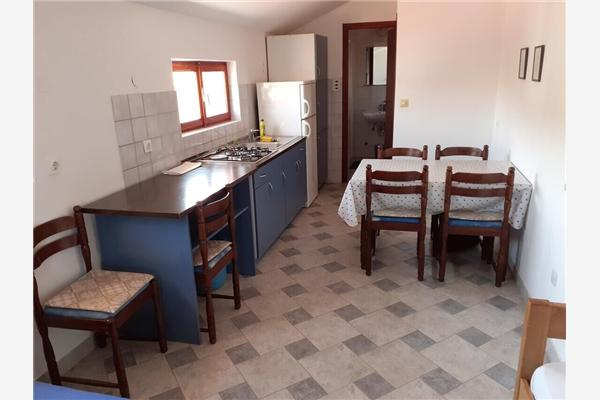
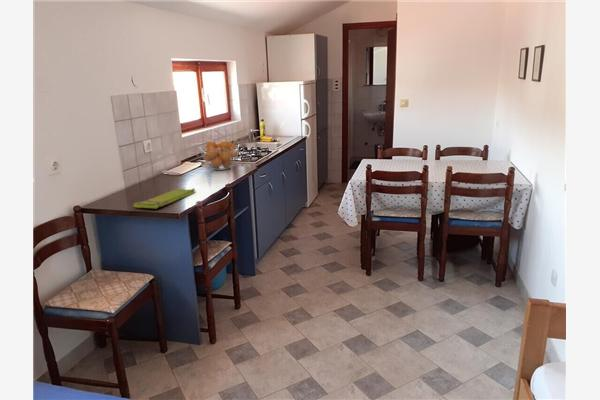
+ dish towel (166, 197)
+ fruit basket (220, 154)
